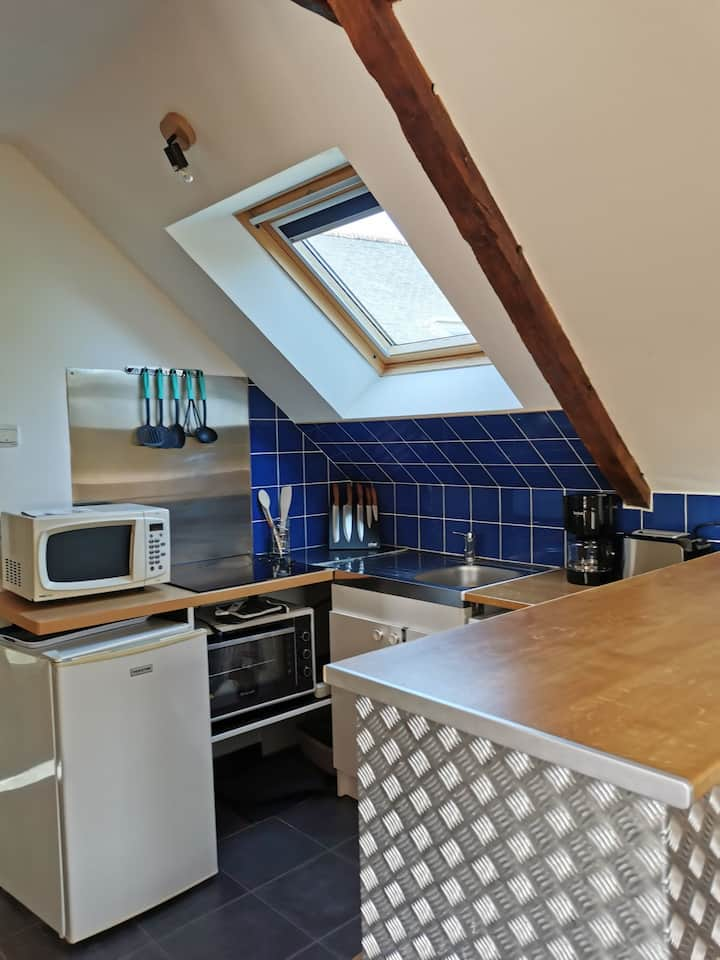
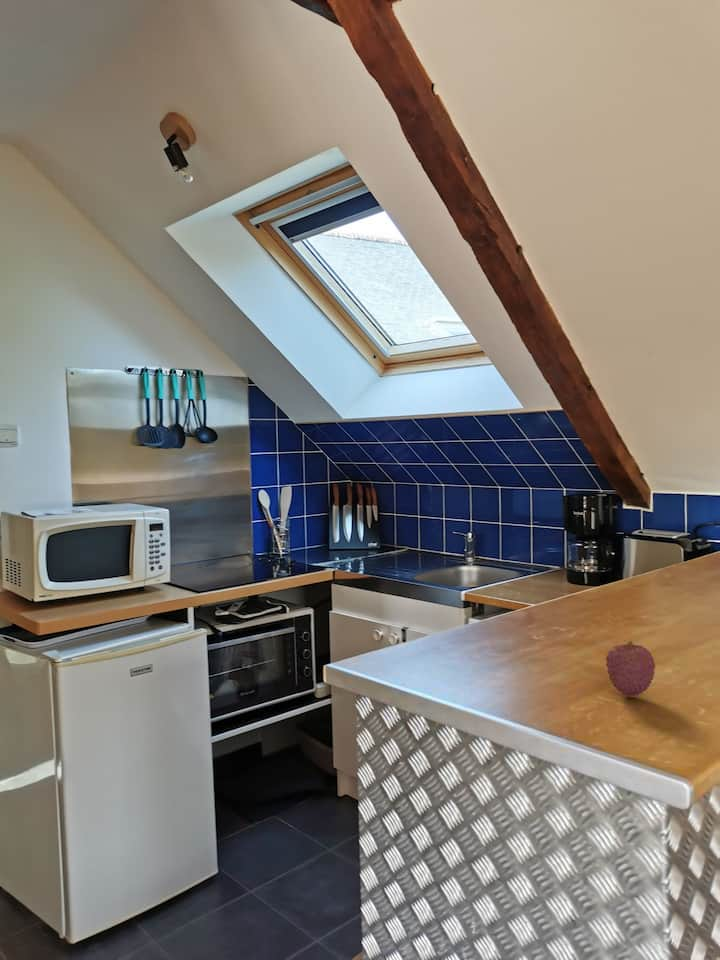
+ fruit (630, 667)
